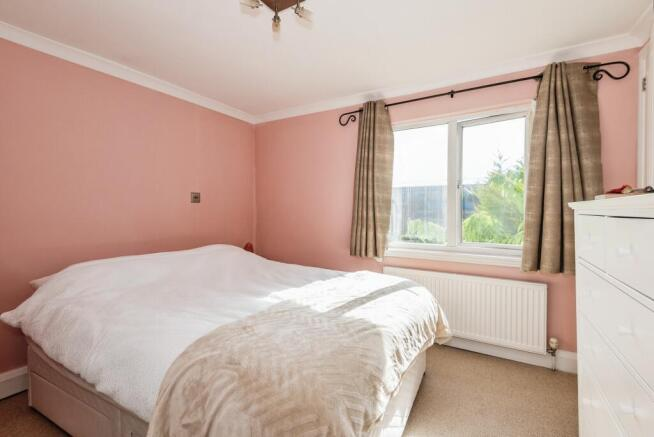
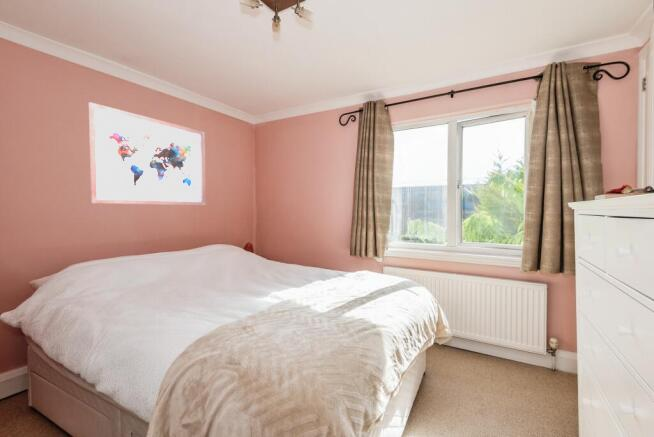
+ wall art (156, 162)
